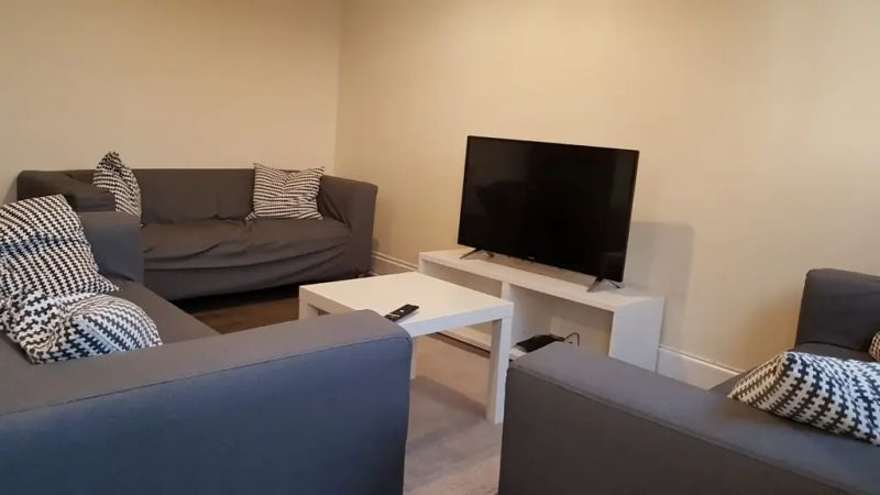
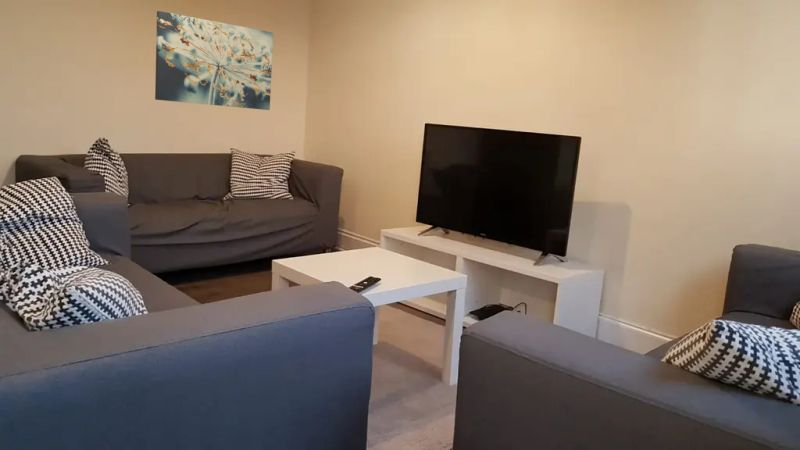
+ wall art (217, 64)
